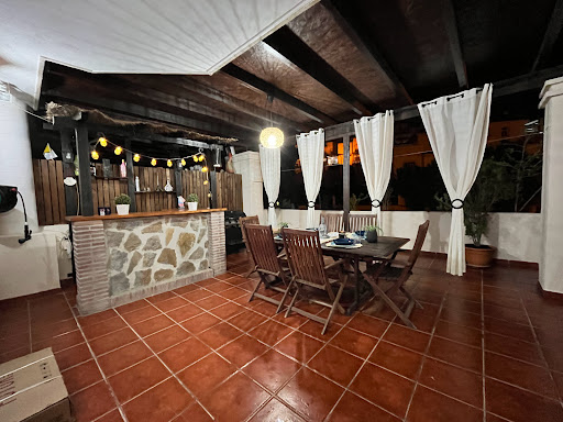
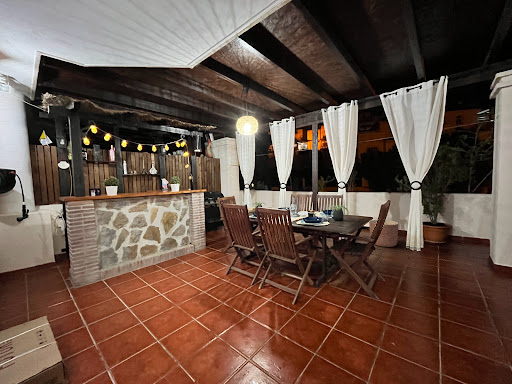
+ planter (383, 233)
